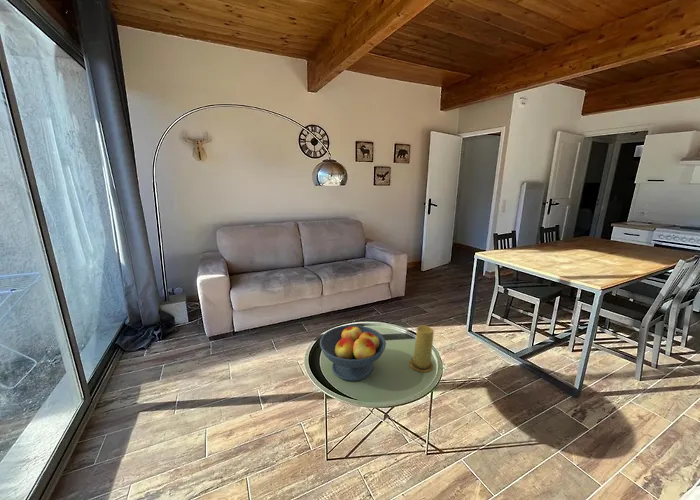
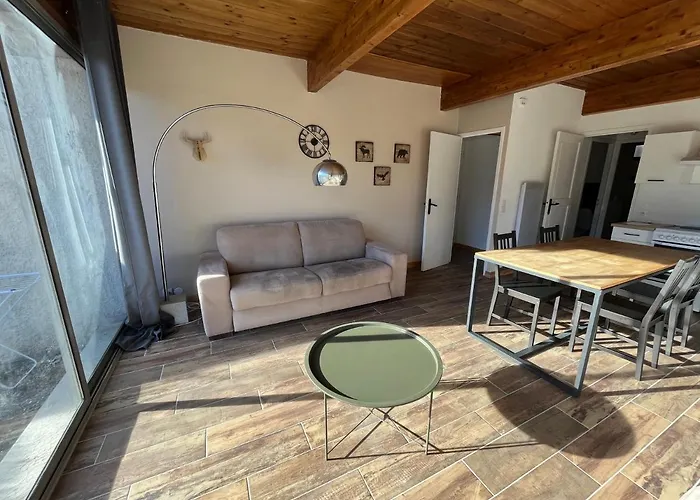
- fruit bowl (352, 349)
- candle (422, 346)
